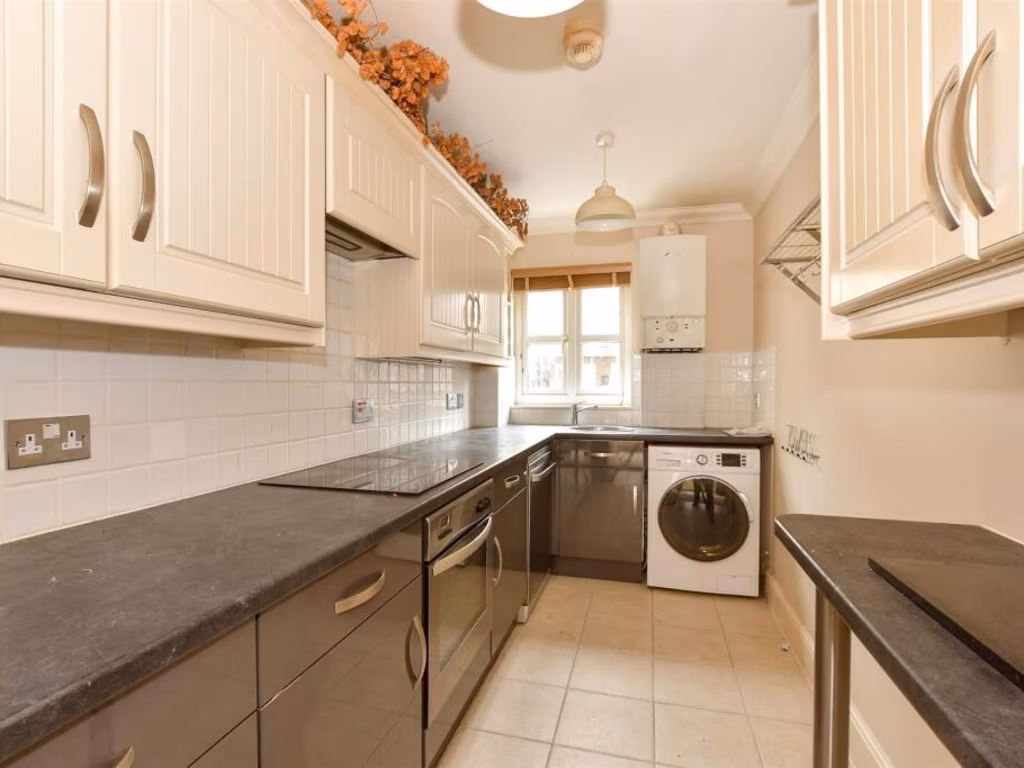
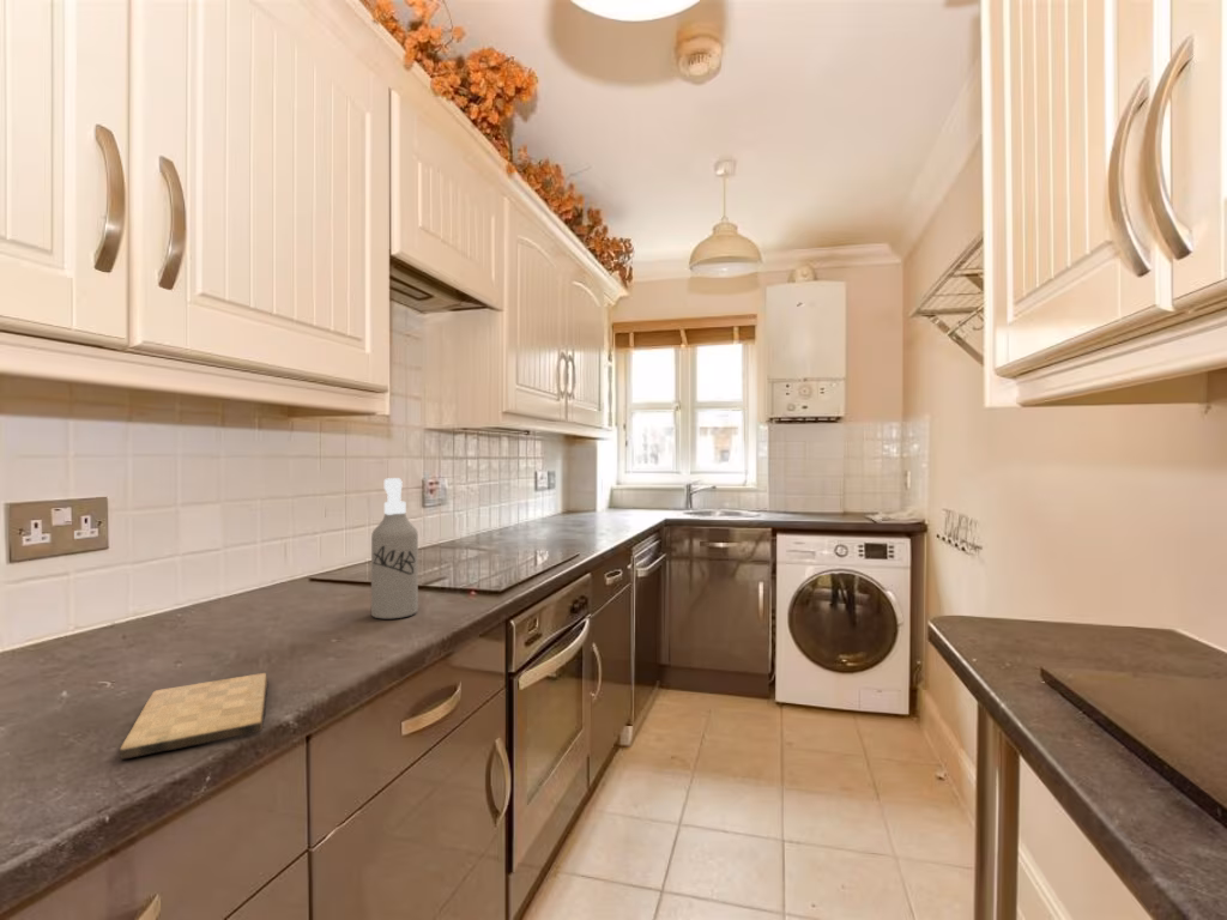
+ spray bottle (393, 546)
+ cutting board (204, 709)
